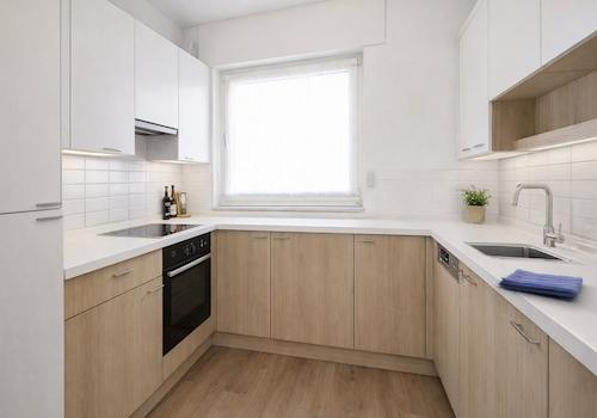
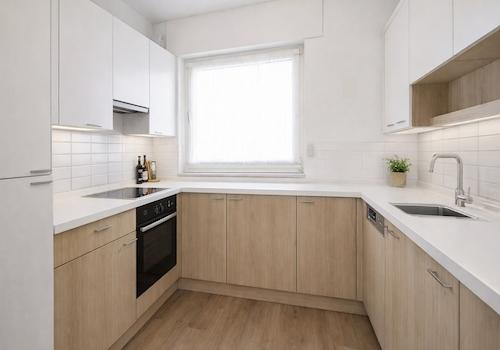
- dish towel (541, 279)
